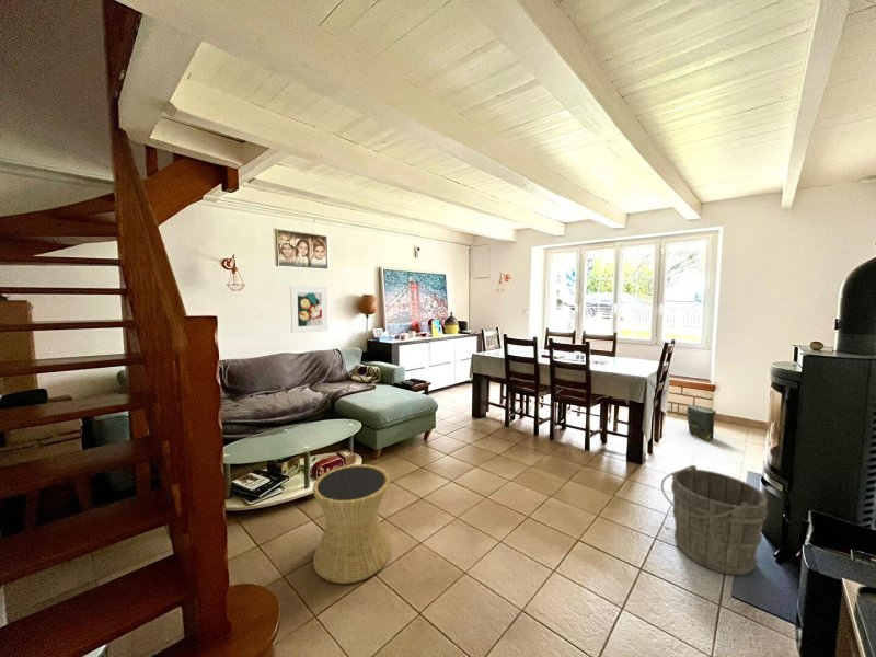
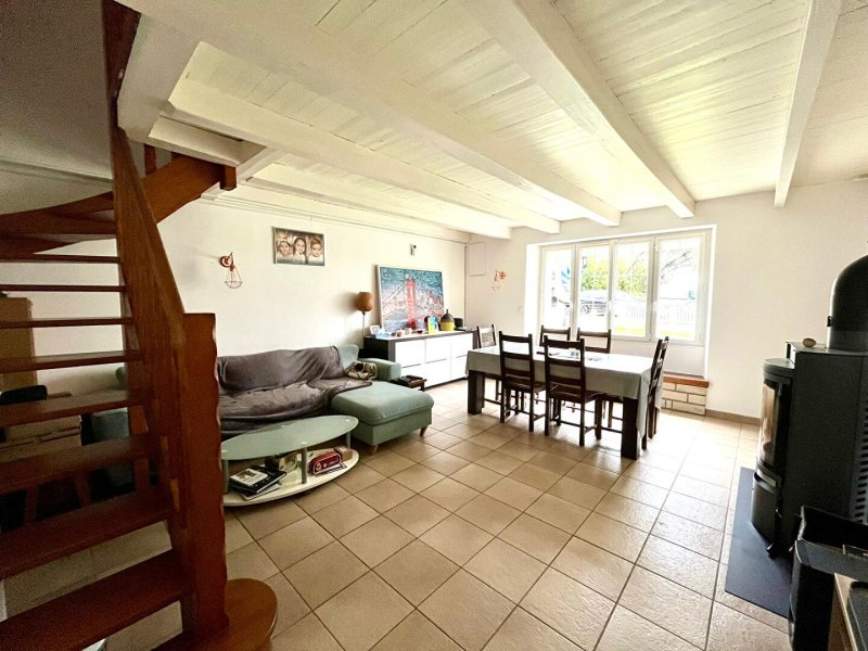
- side table (351, 517)
- bucket (712, 517)
- bag (700, 422)
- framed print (310, 309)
